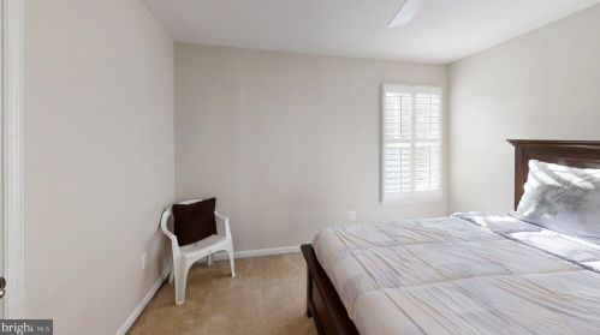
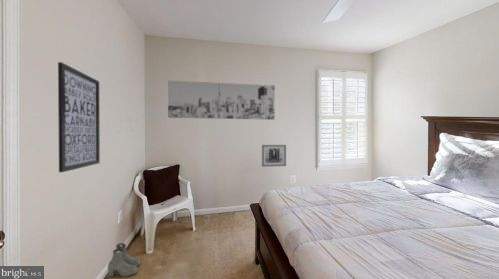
+ boots (124, 258)
+ wall art (223, 101)
+ wall art (82, 120)
+ wall art (274, 155)
